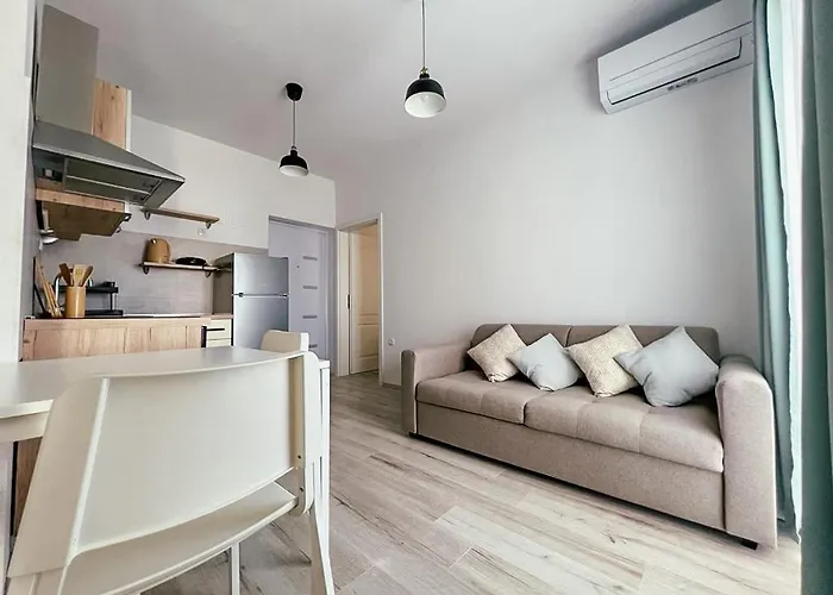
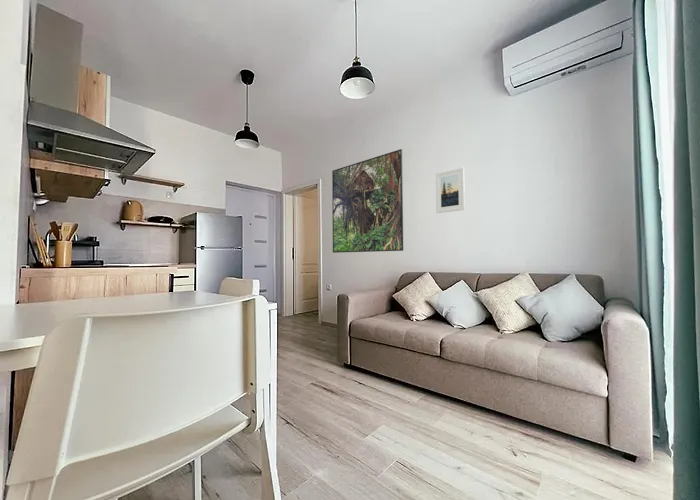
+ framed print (363, 206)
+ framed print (449, 191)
